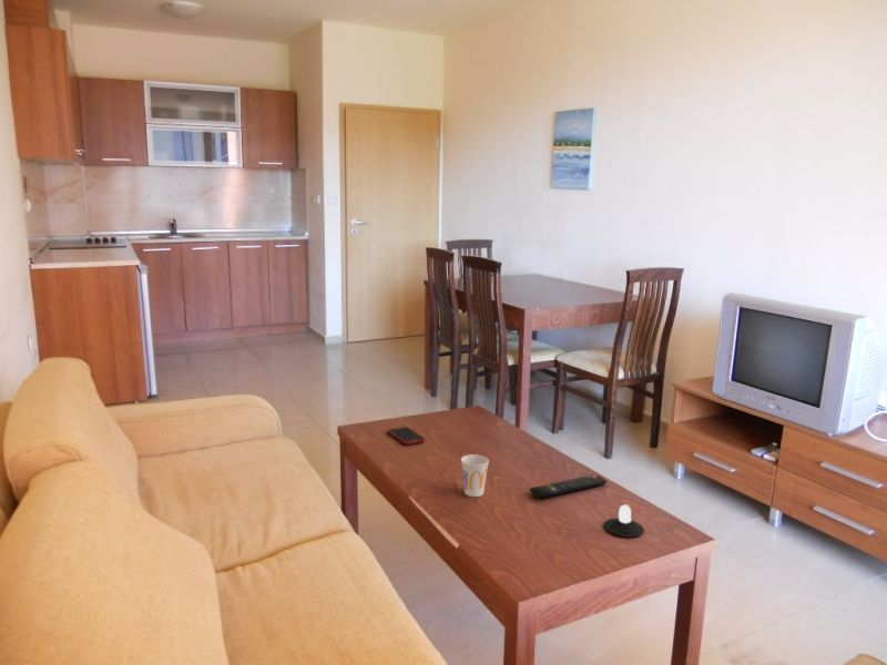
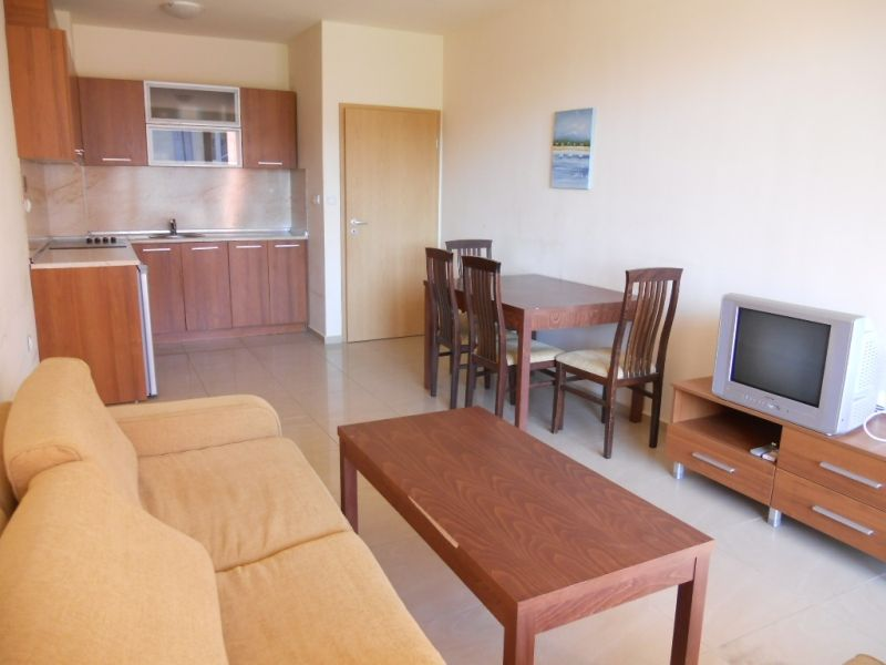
- candle (624, 516)
- cup (473, 475)
- cell phone (406, 434)
- remote control (569, 487)
